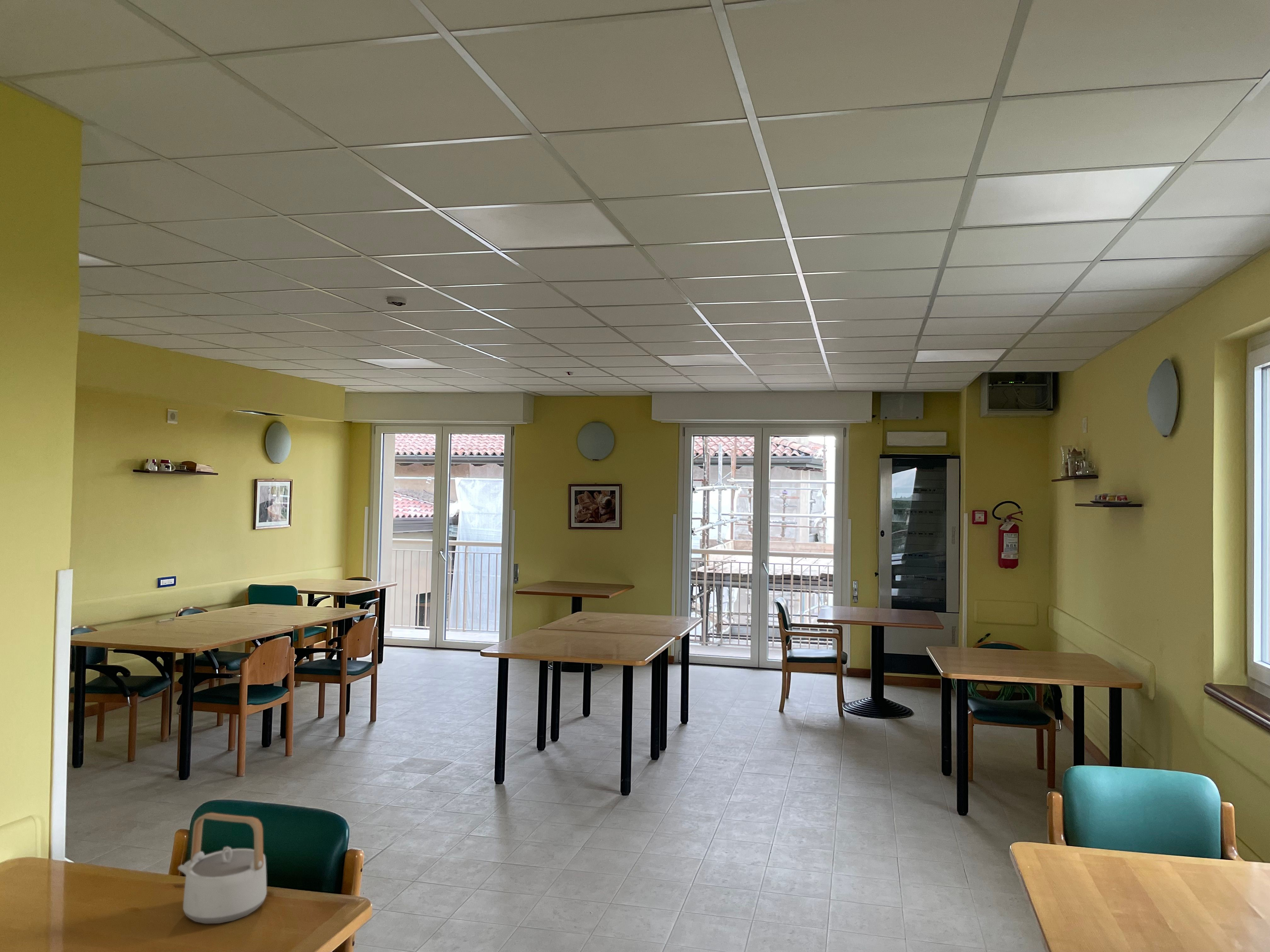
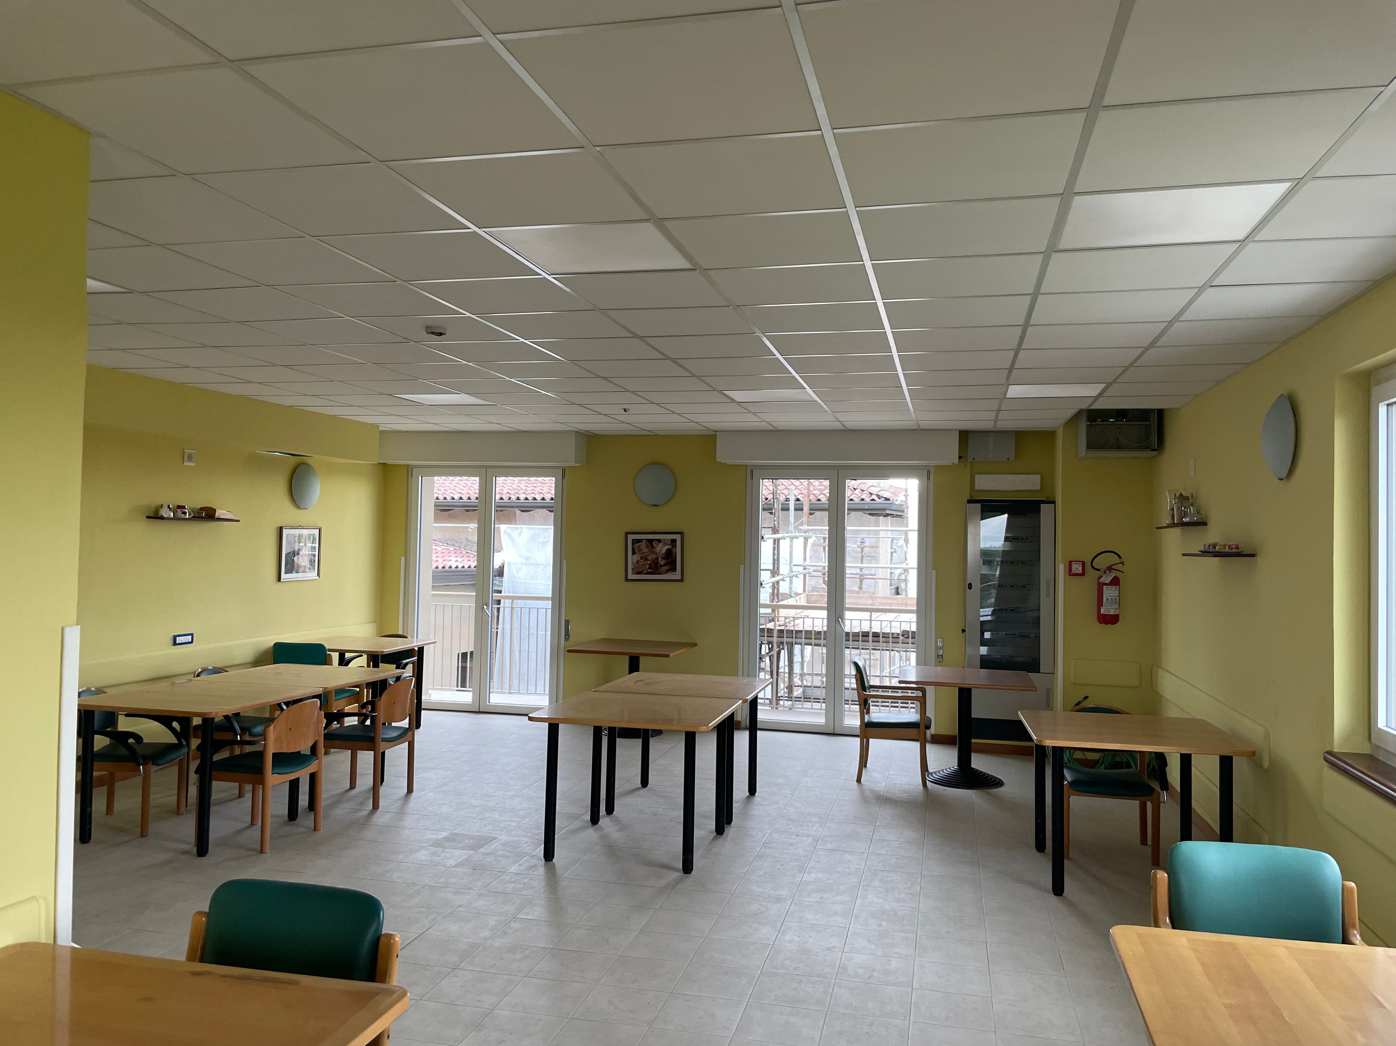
- teapot (220, 861)
